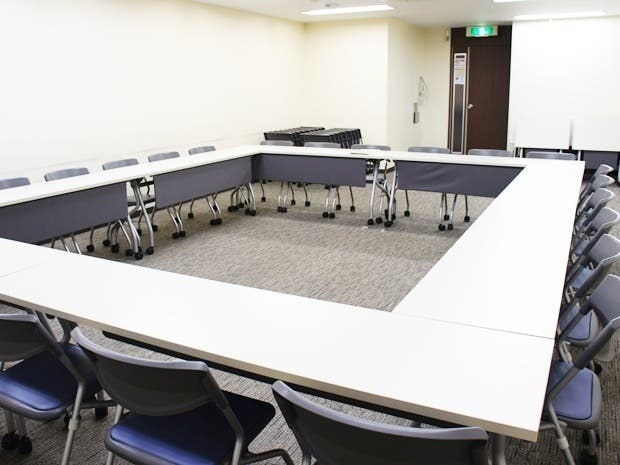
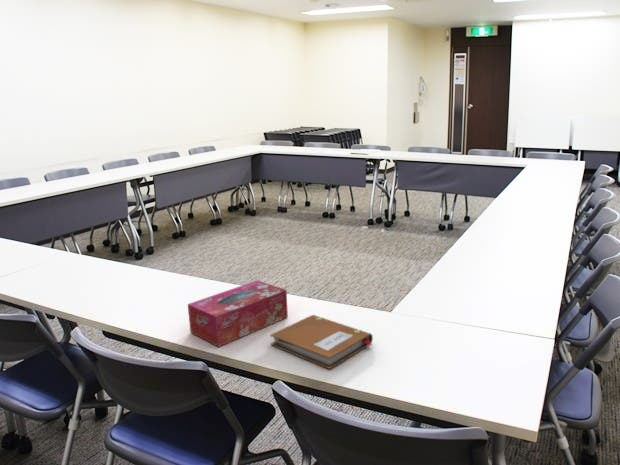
+ notebook (323, 339)
+ tissue box (239, 310)
